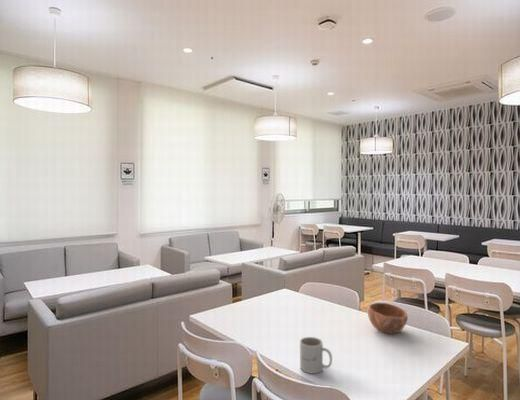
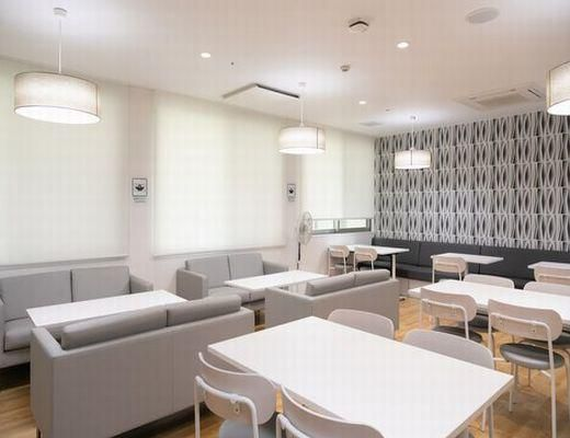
- mug (315, 355)
- bowl (387, 318)
